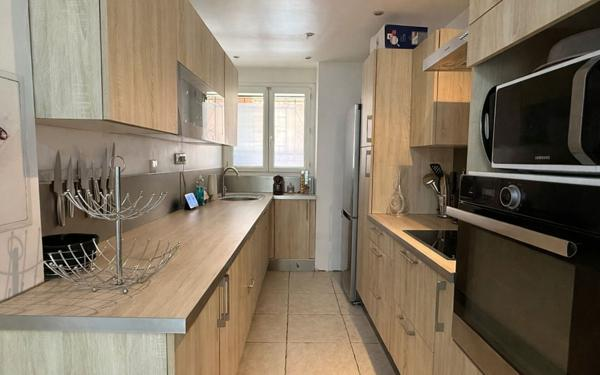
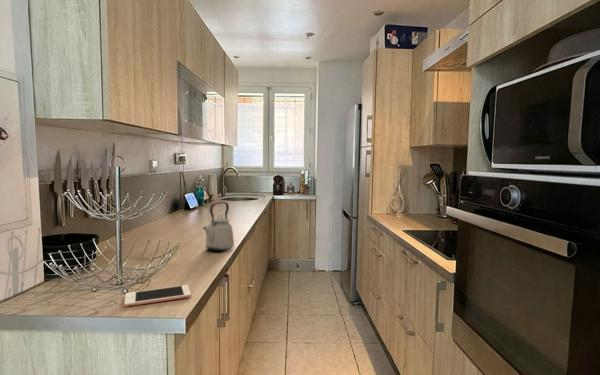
+ kettle (216, 226)
+ cell phone (158, 295)
